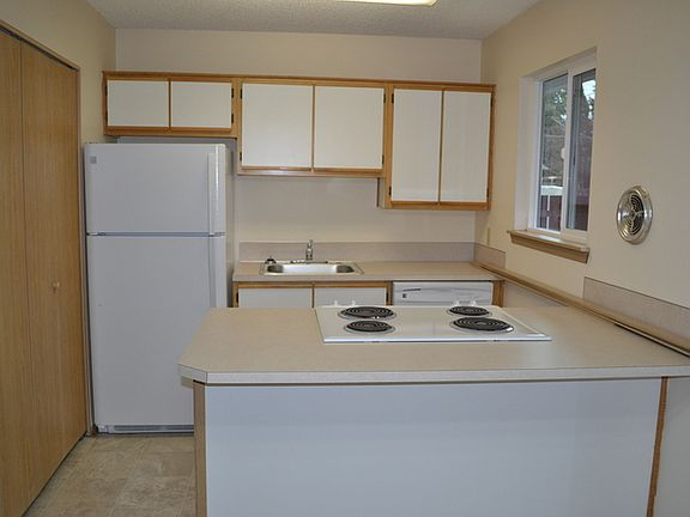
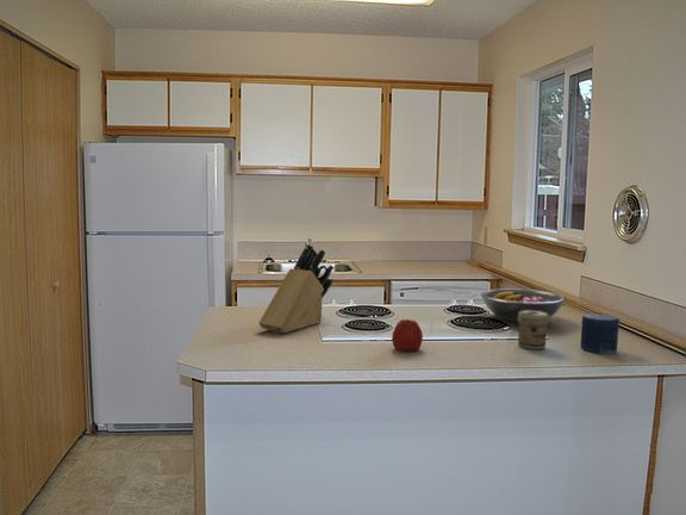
+ jar (532, 329)
+ candle (599, 333)
+ apple (406, 334)
+ fruit bowl (522, 304)
+ knife block (298, 285)
